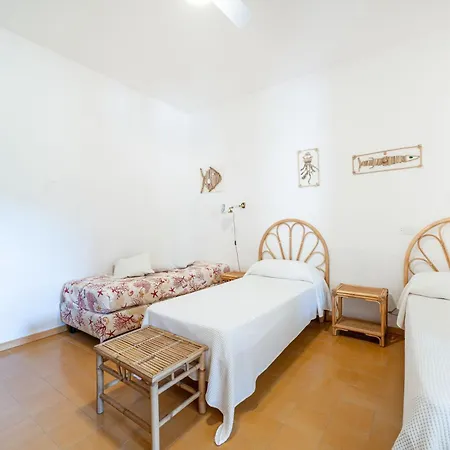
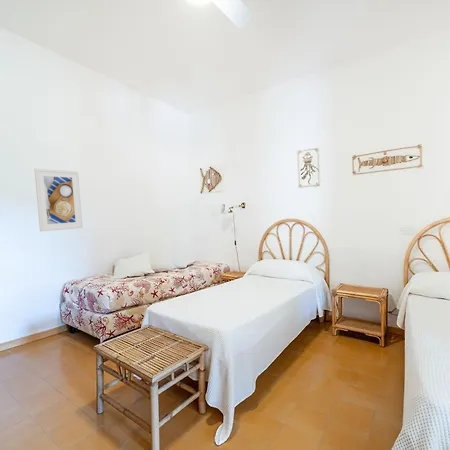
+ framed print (59, 200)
